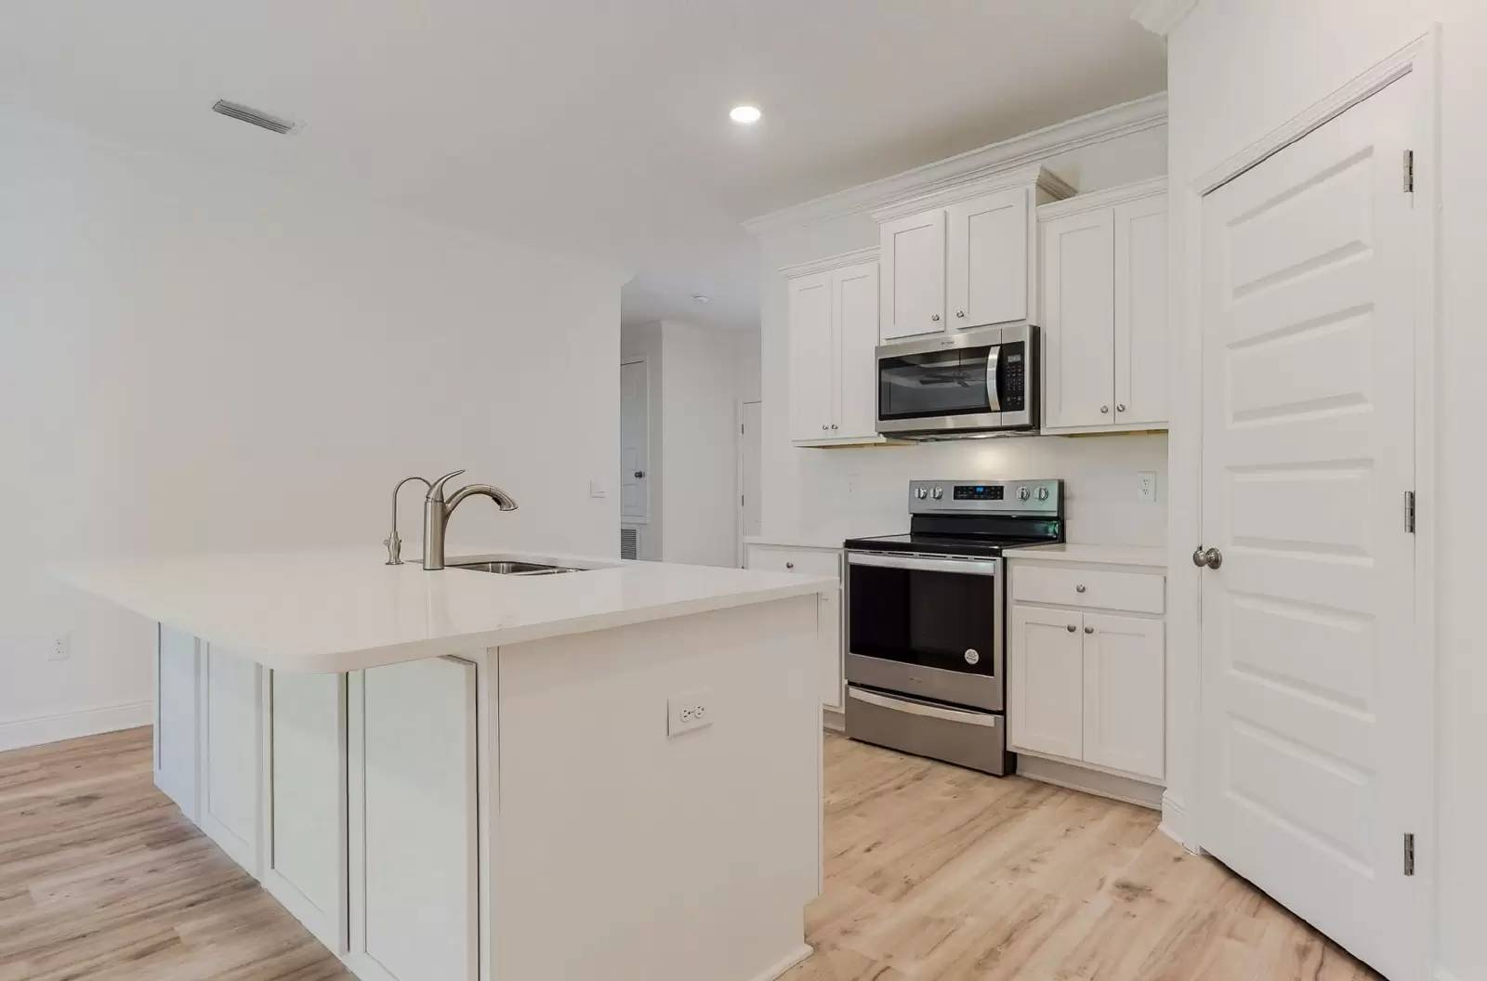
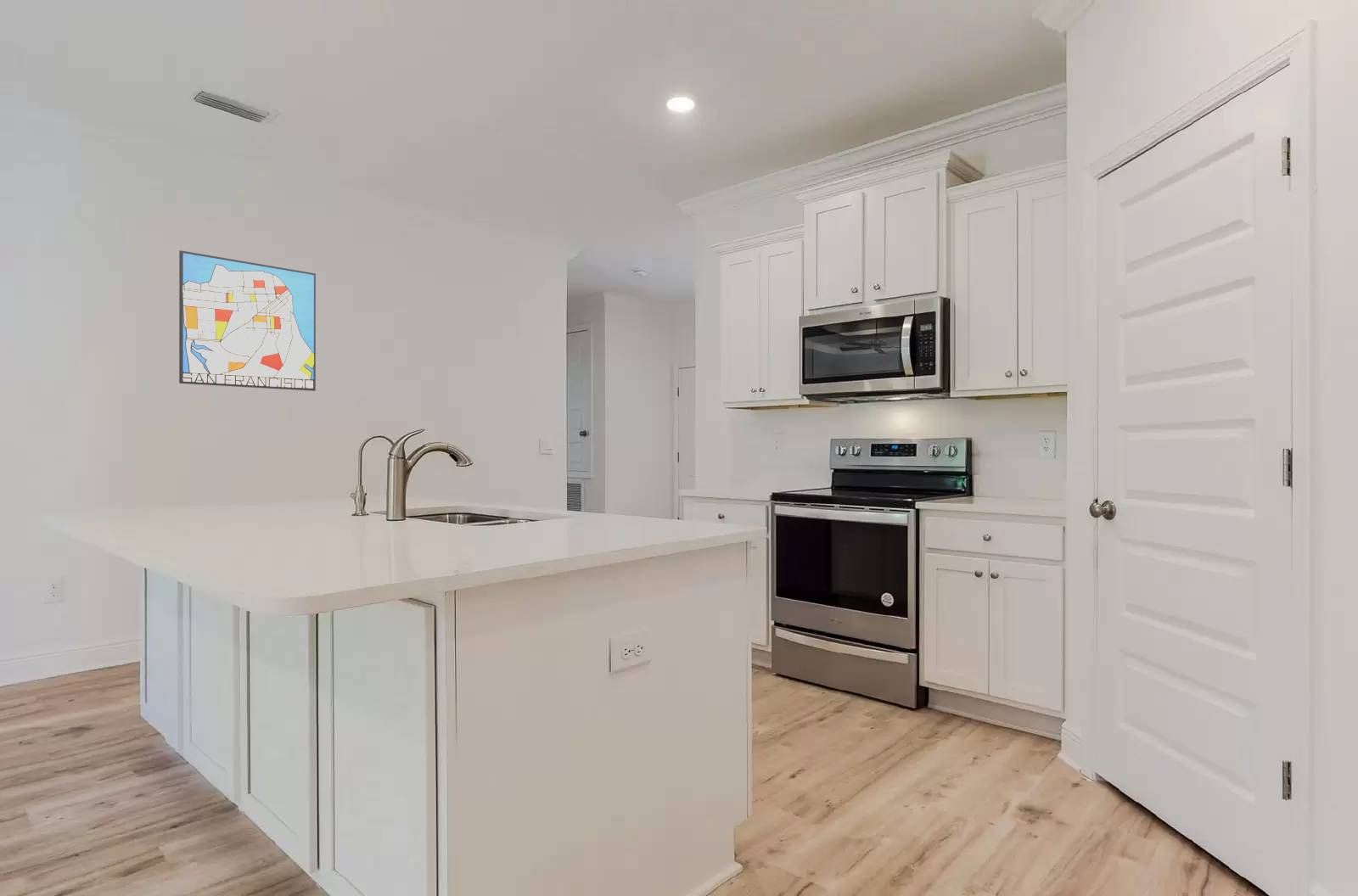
+ wall art (251, 325)
